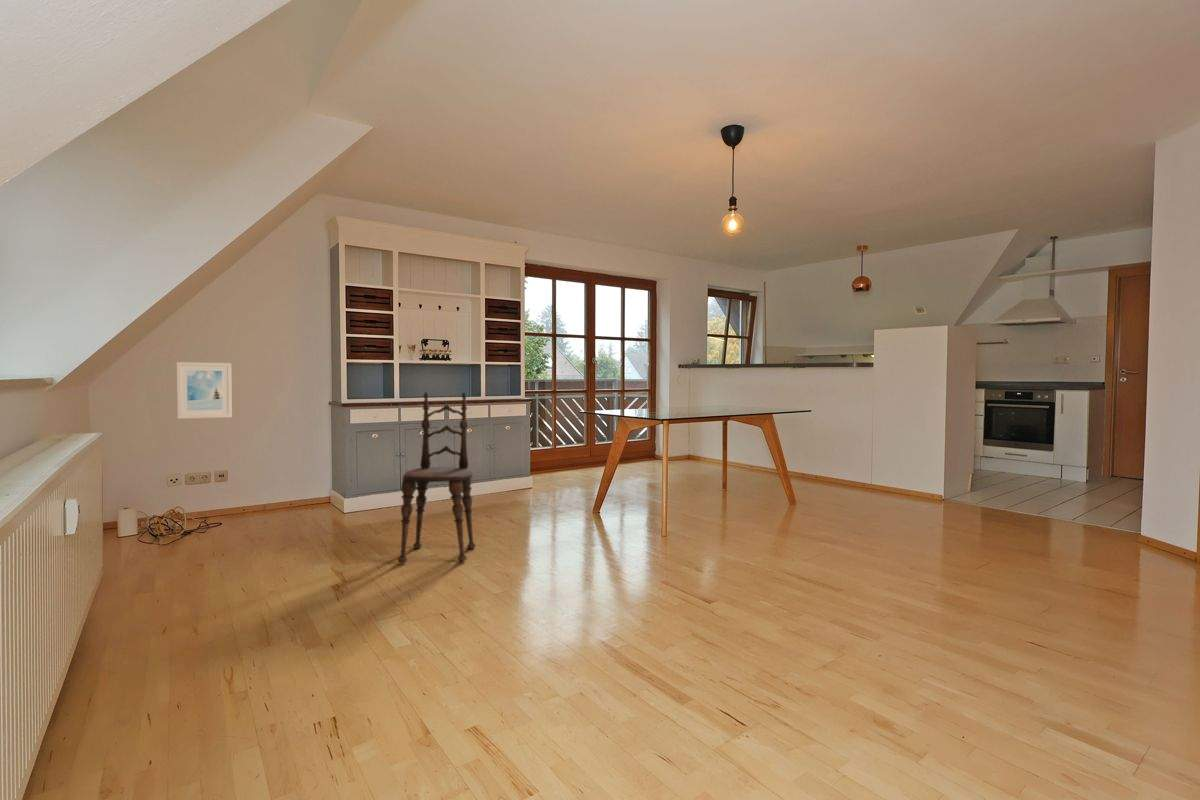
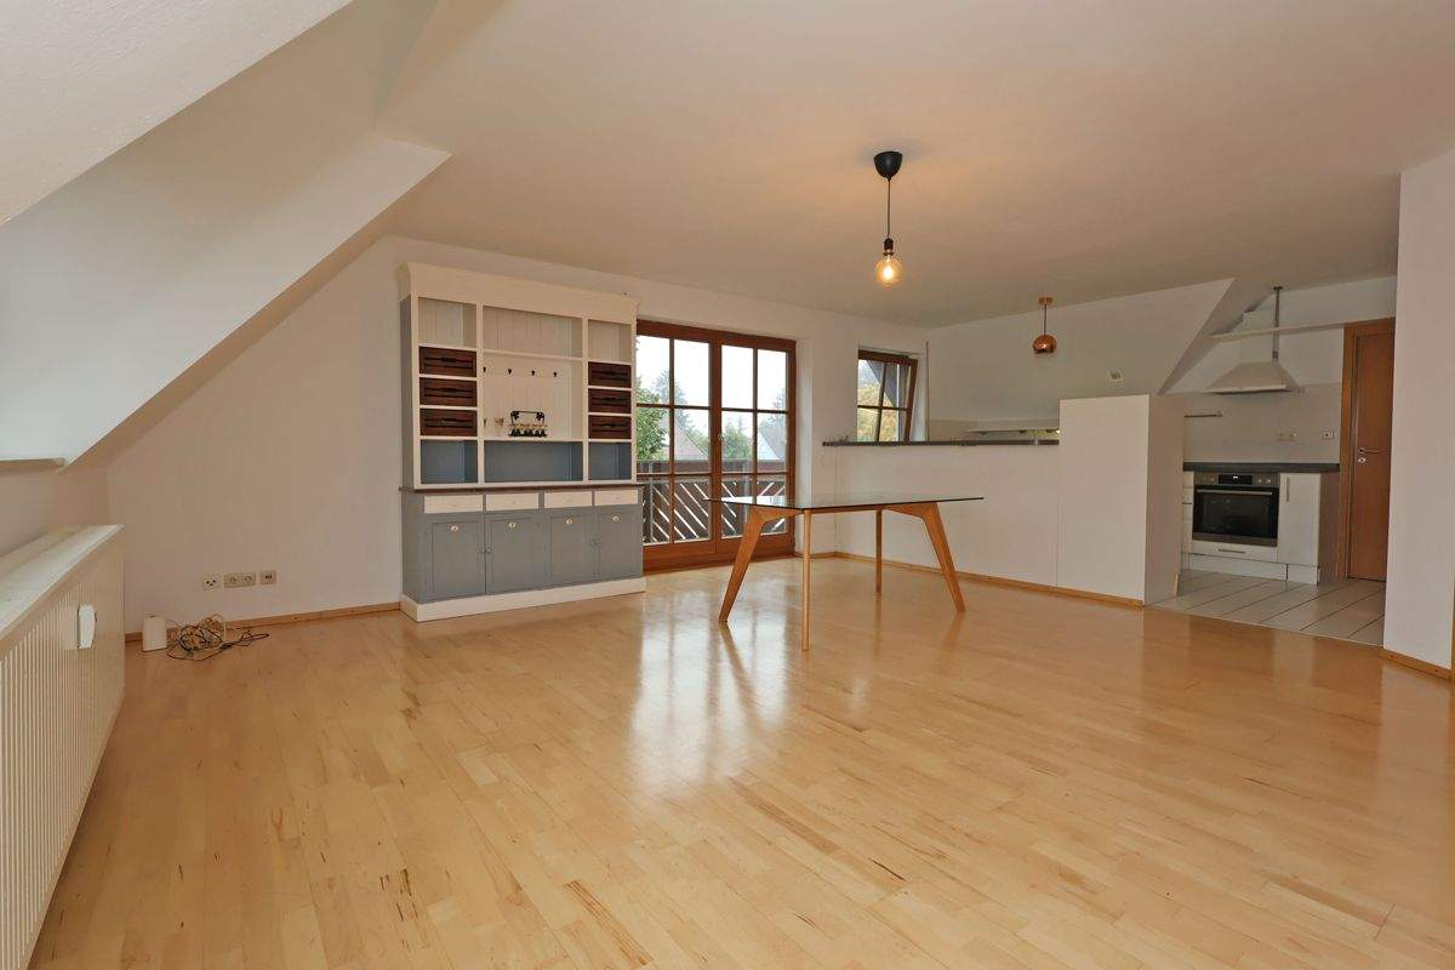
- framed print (204, 390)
- dining chair (439, 473)
